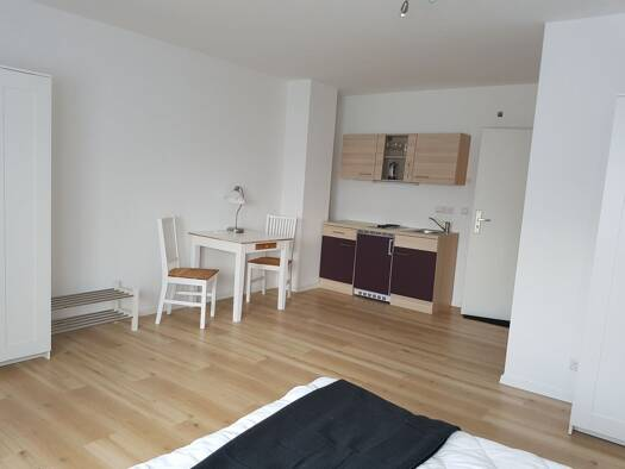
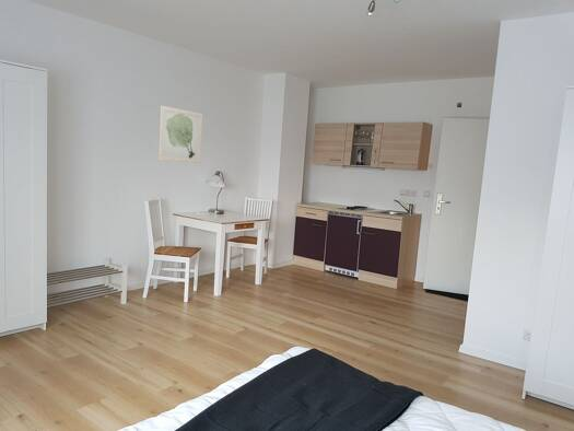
+ wall art (181, 136)
